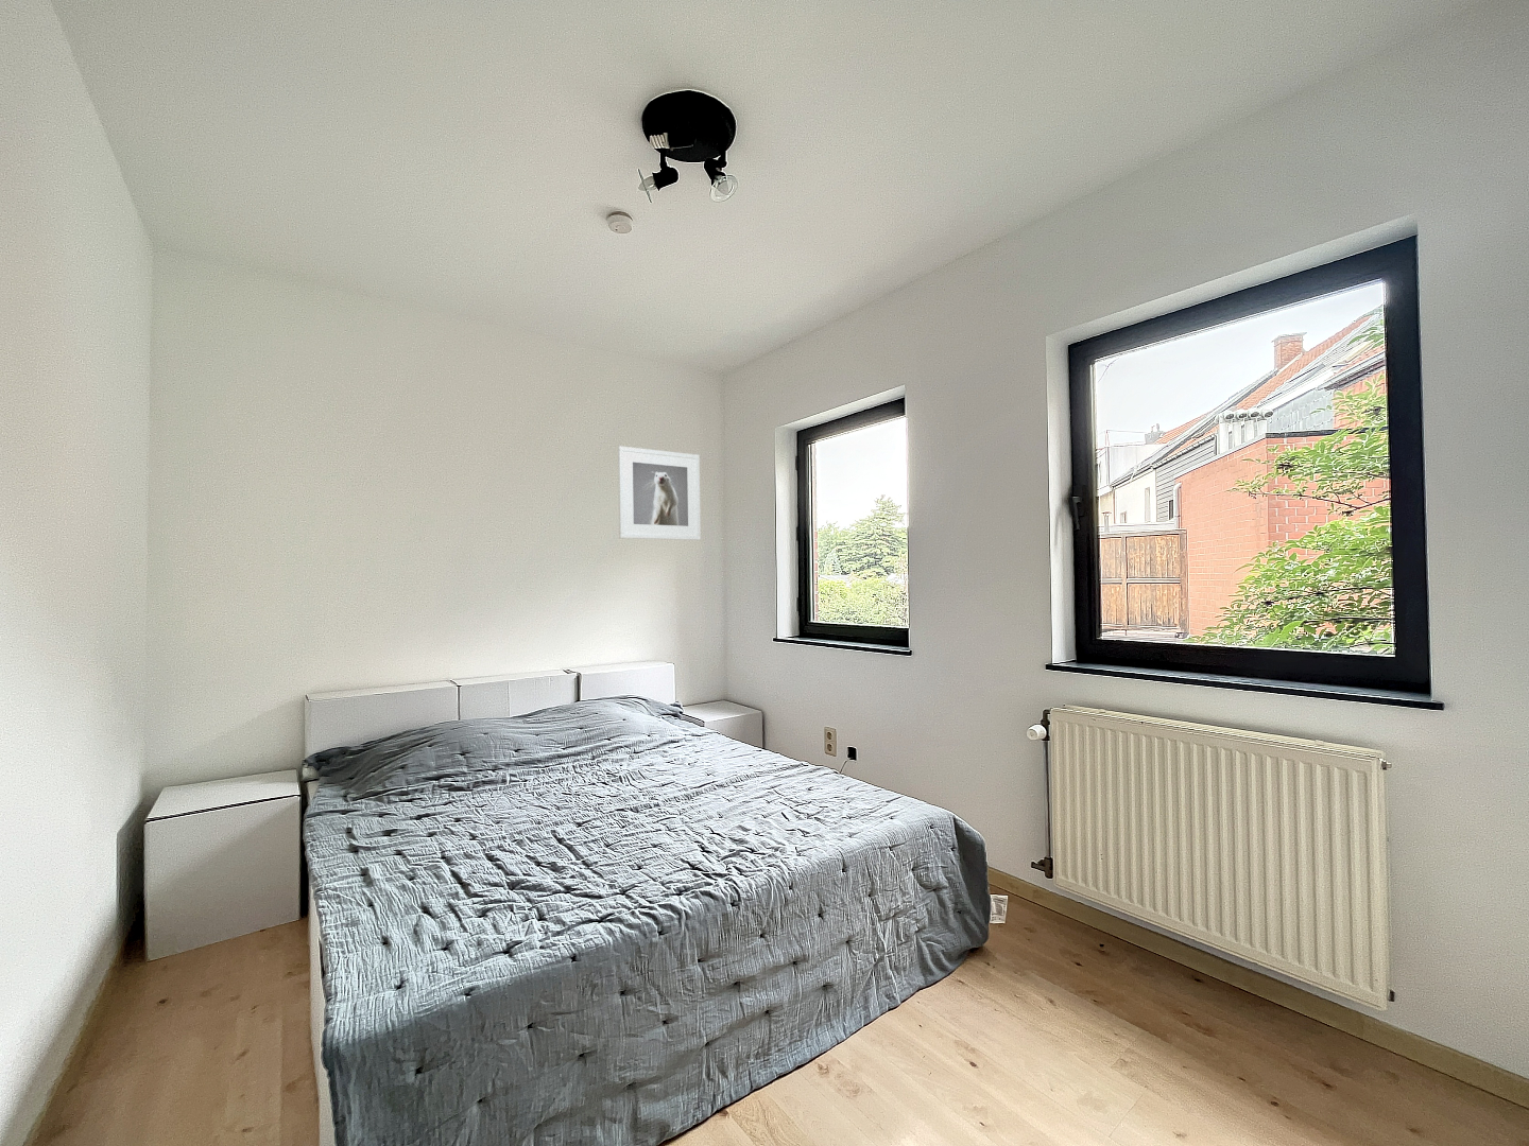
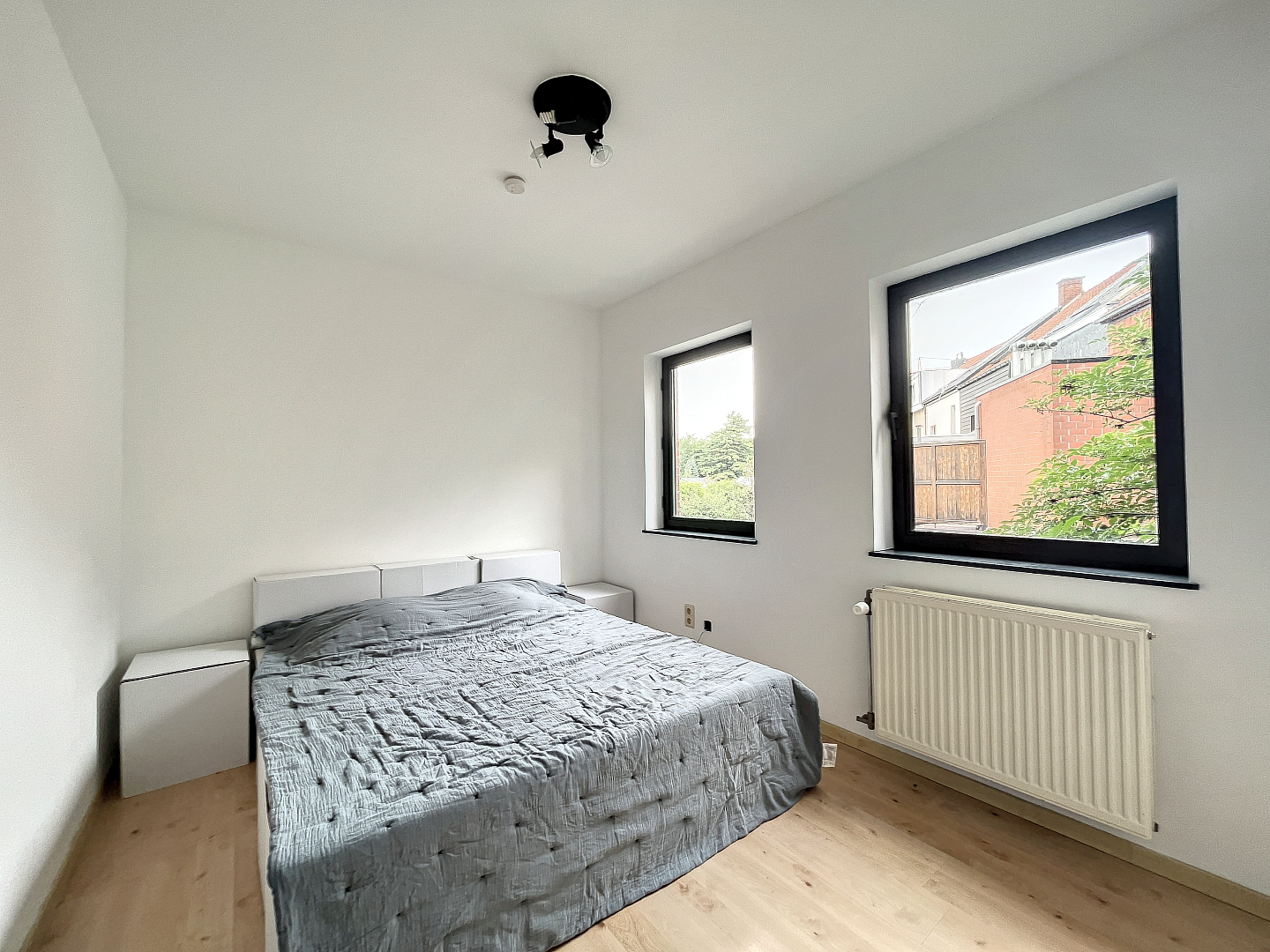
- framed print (661, 495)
